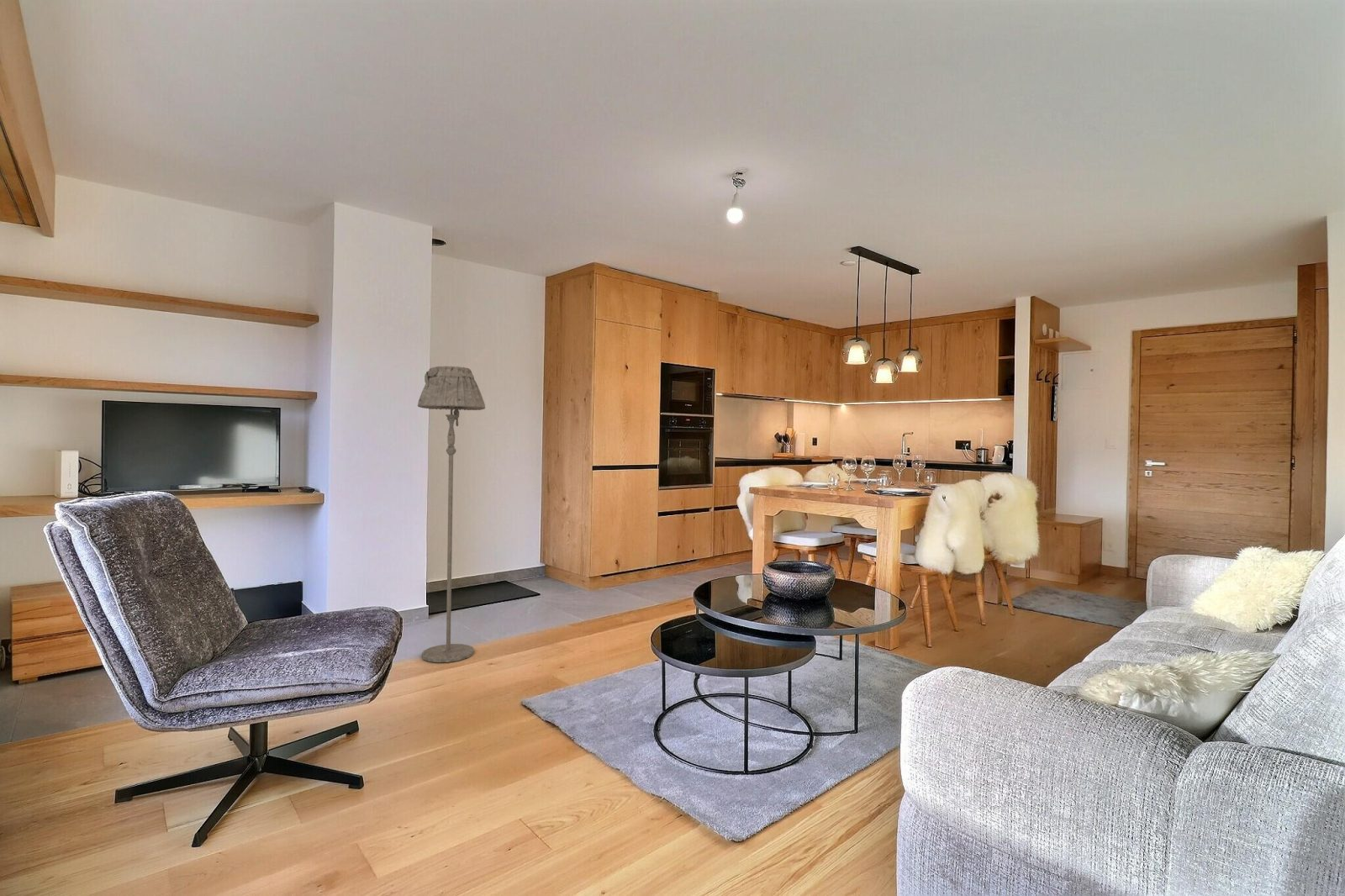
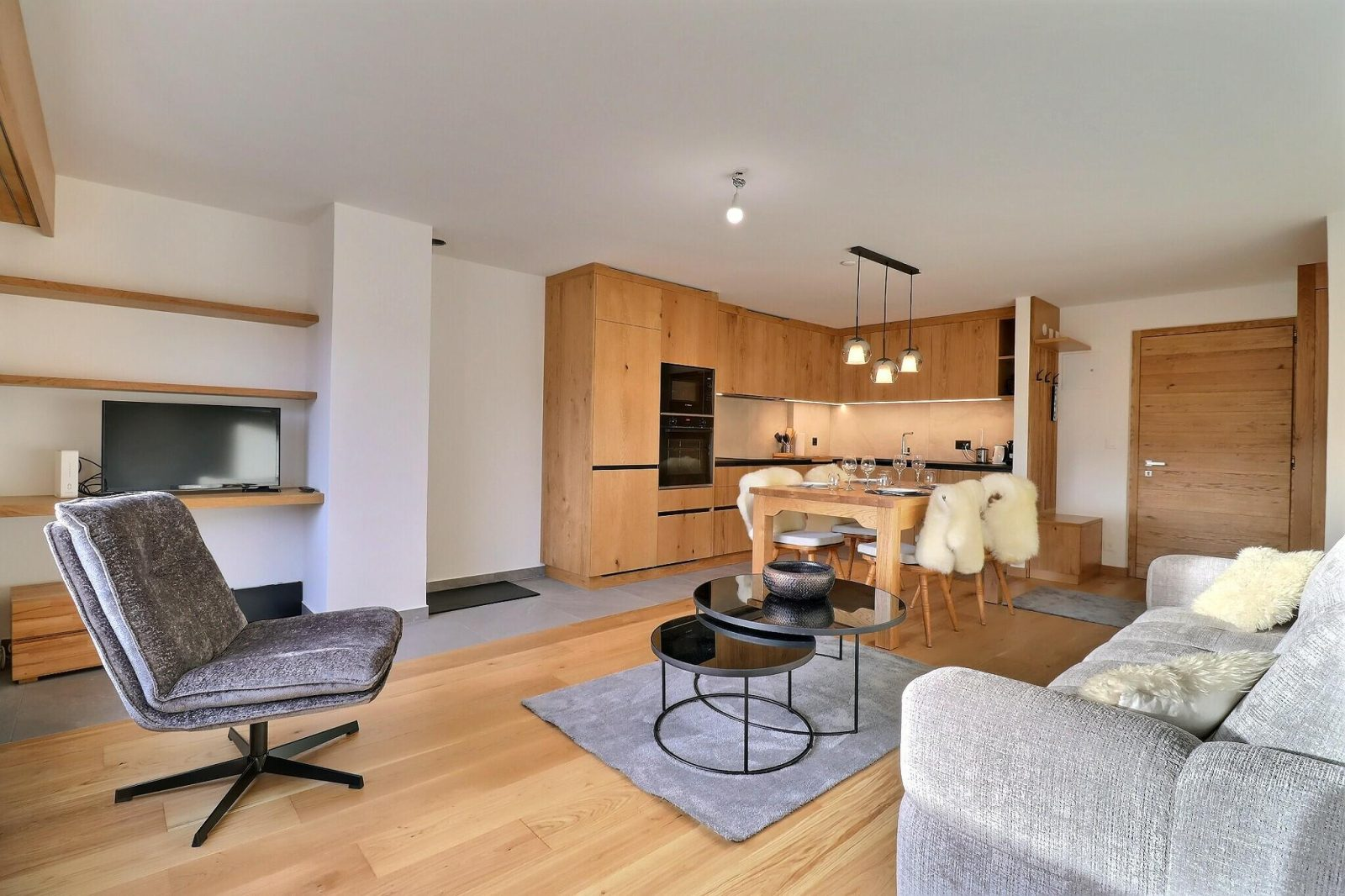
- floor lamp (450, 511)
